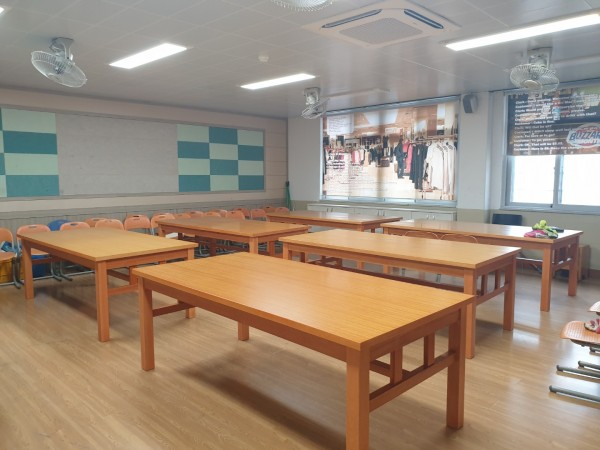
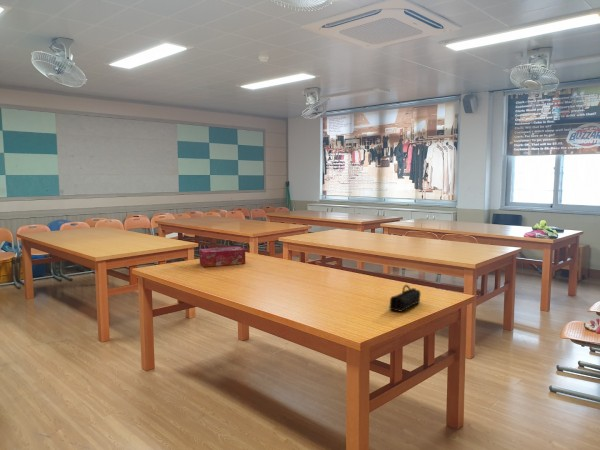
+ tissue box (222, 256)
+ pencil case (405, 295)
